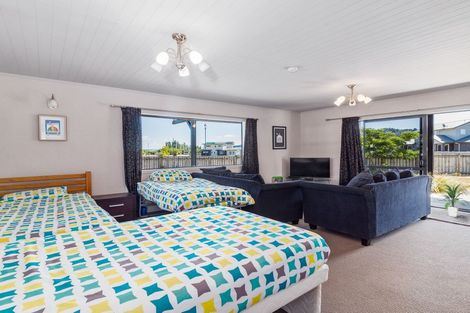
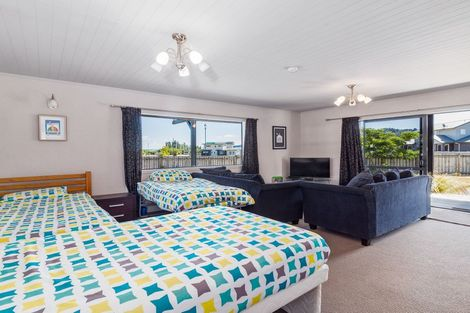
- indoor plant (451, 198)
